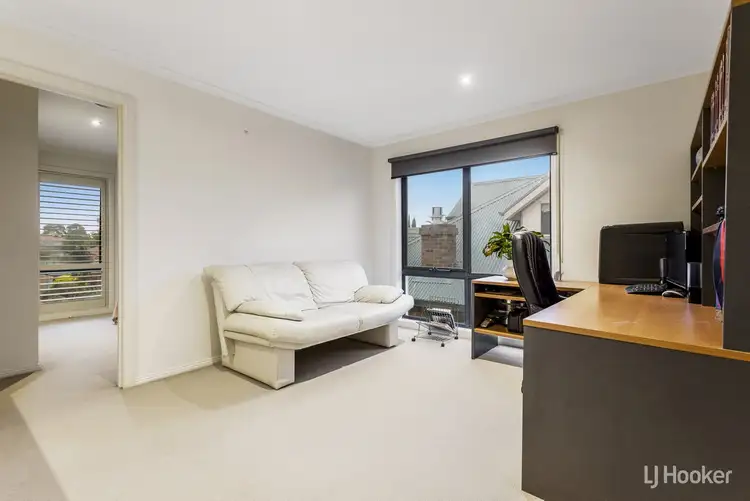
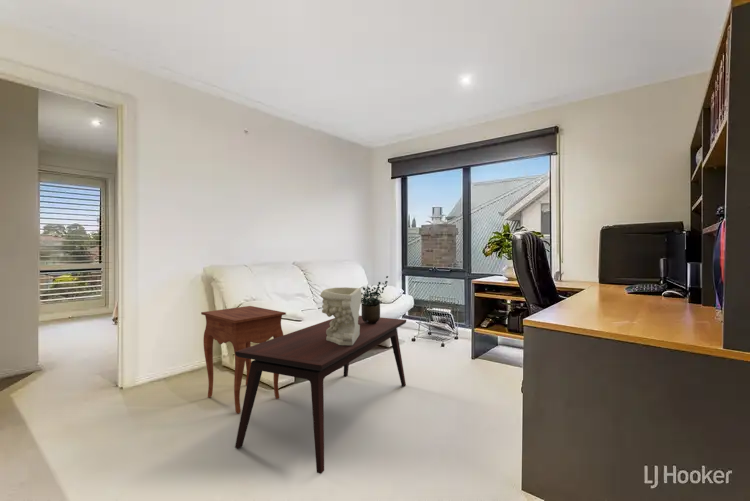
+ side table (243, 358)
+ potted plant (372, 299)
+ coffee table (335, 370)
+ decorative bowl (344, 313)
